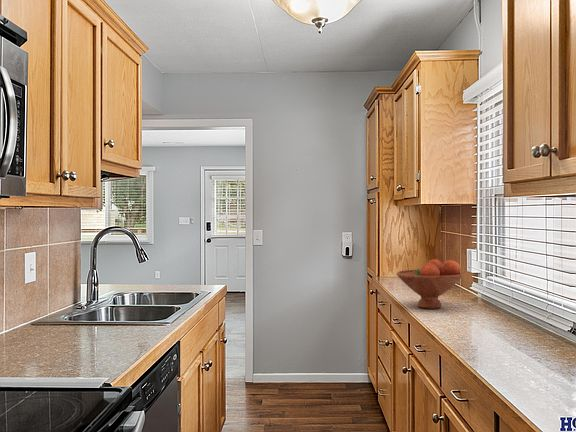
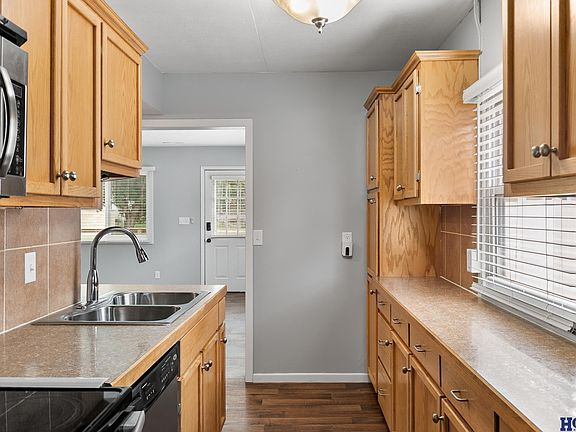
- fruit bowl (429, 283)
